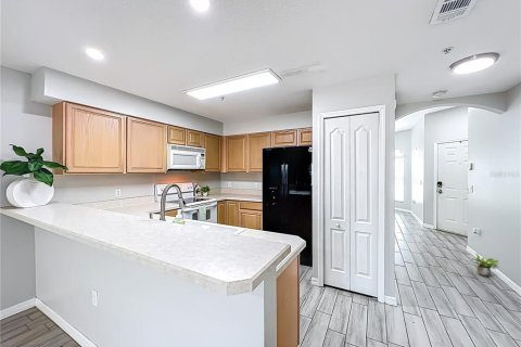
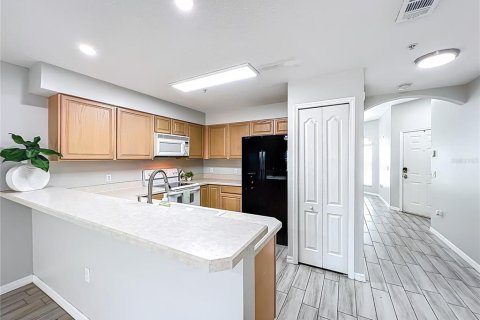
- potted plant (485, 266)
